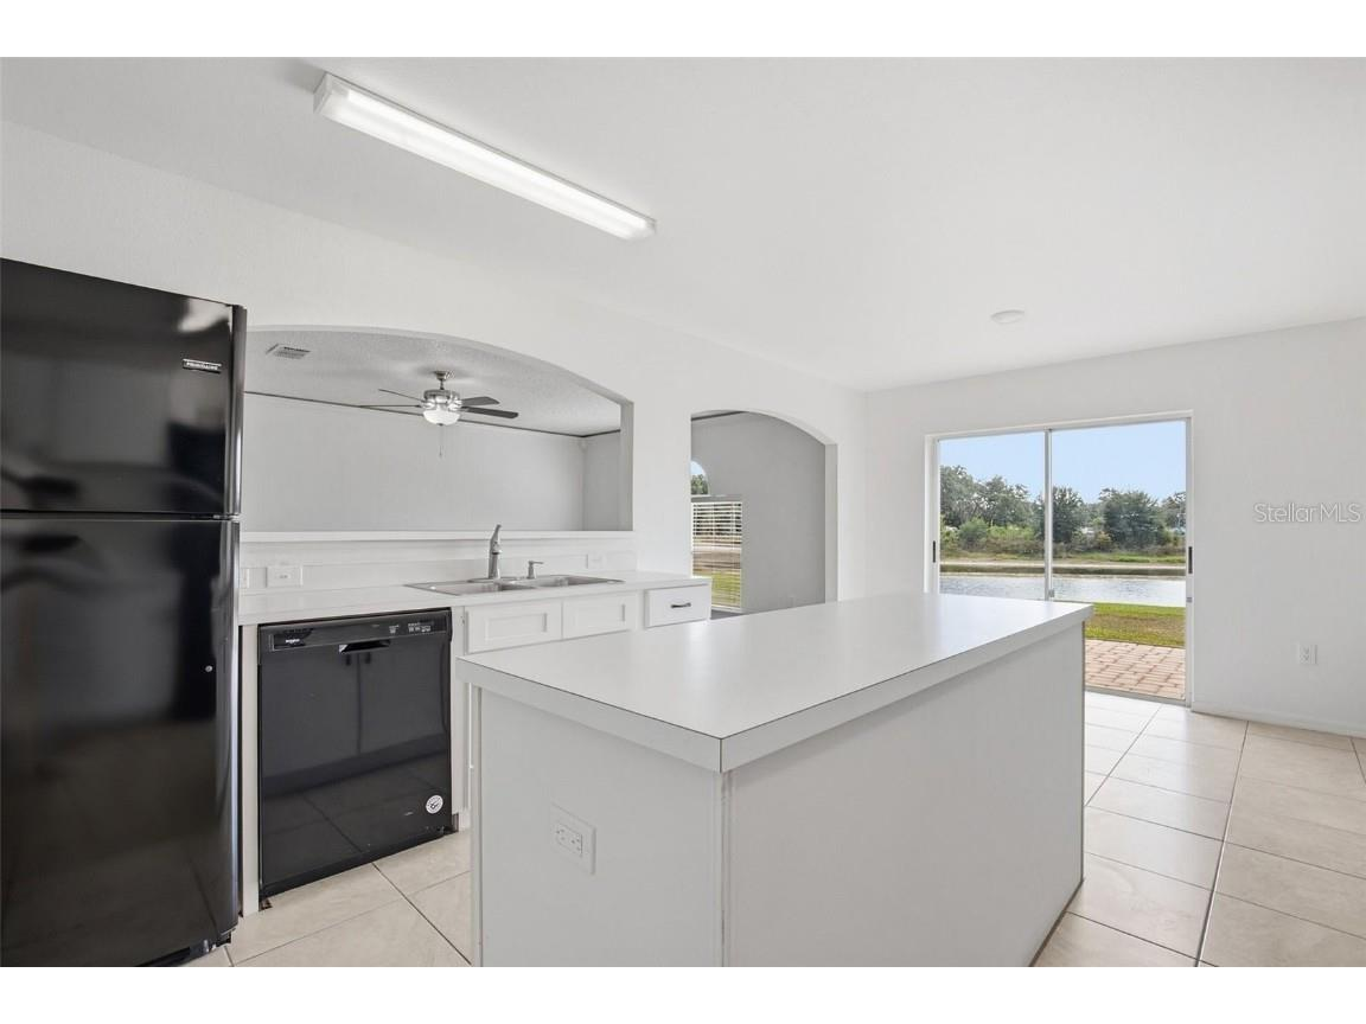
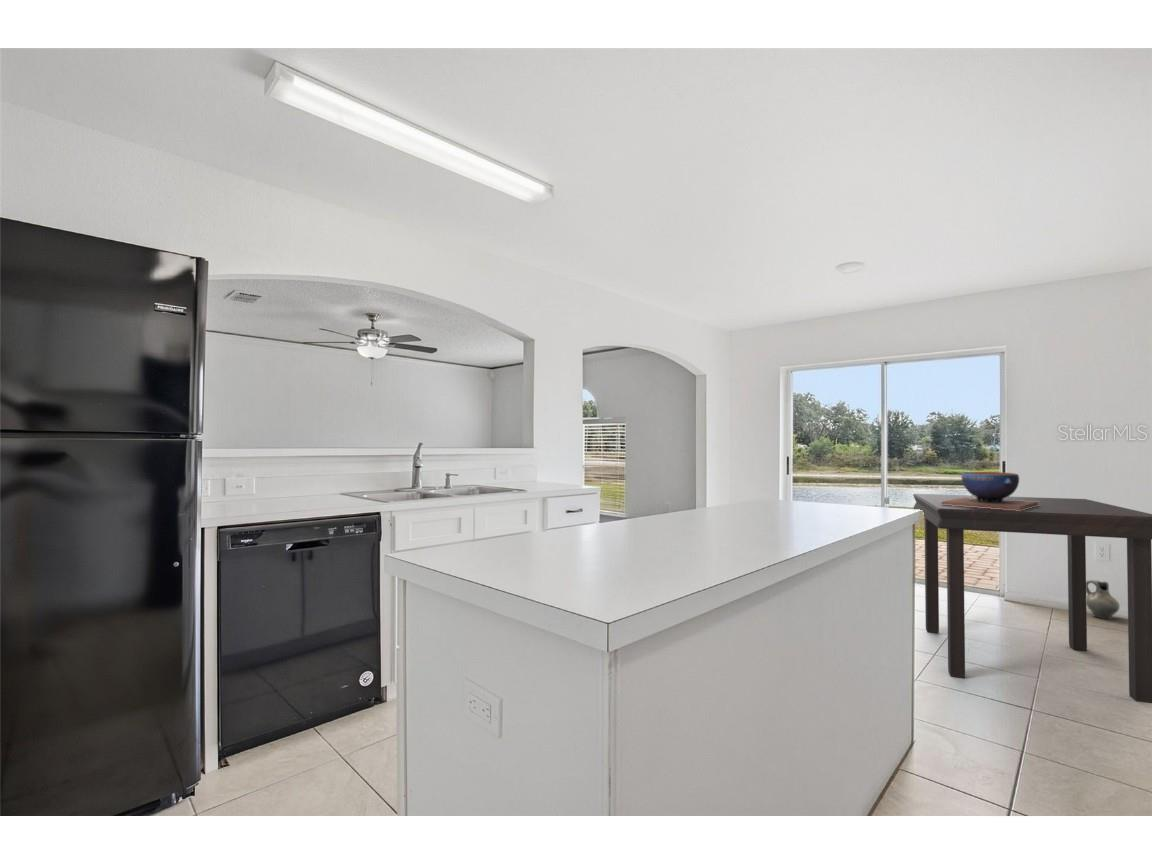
+ decorative bowl (989, 488)
+ dining table (1018, 532)
+ ceramic jug (1101, 599)
